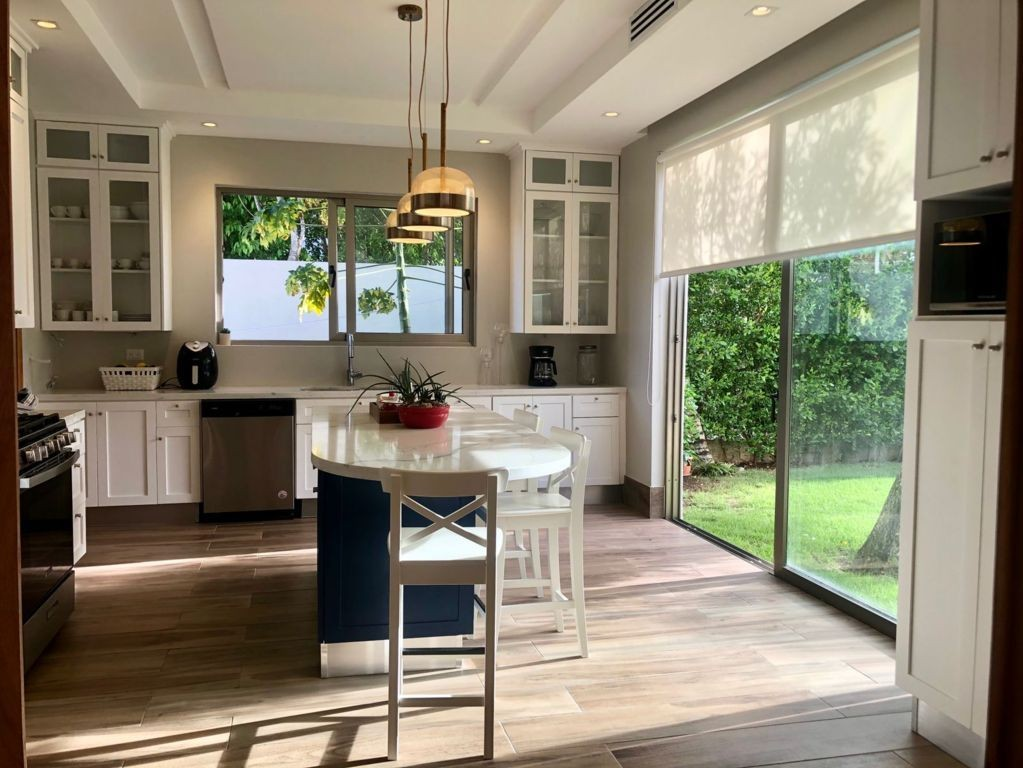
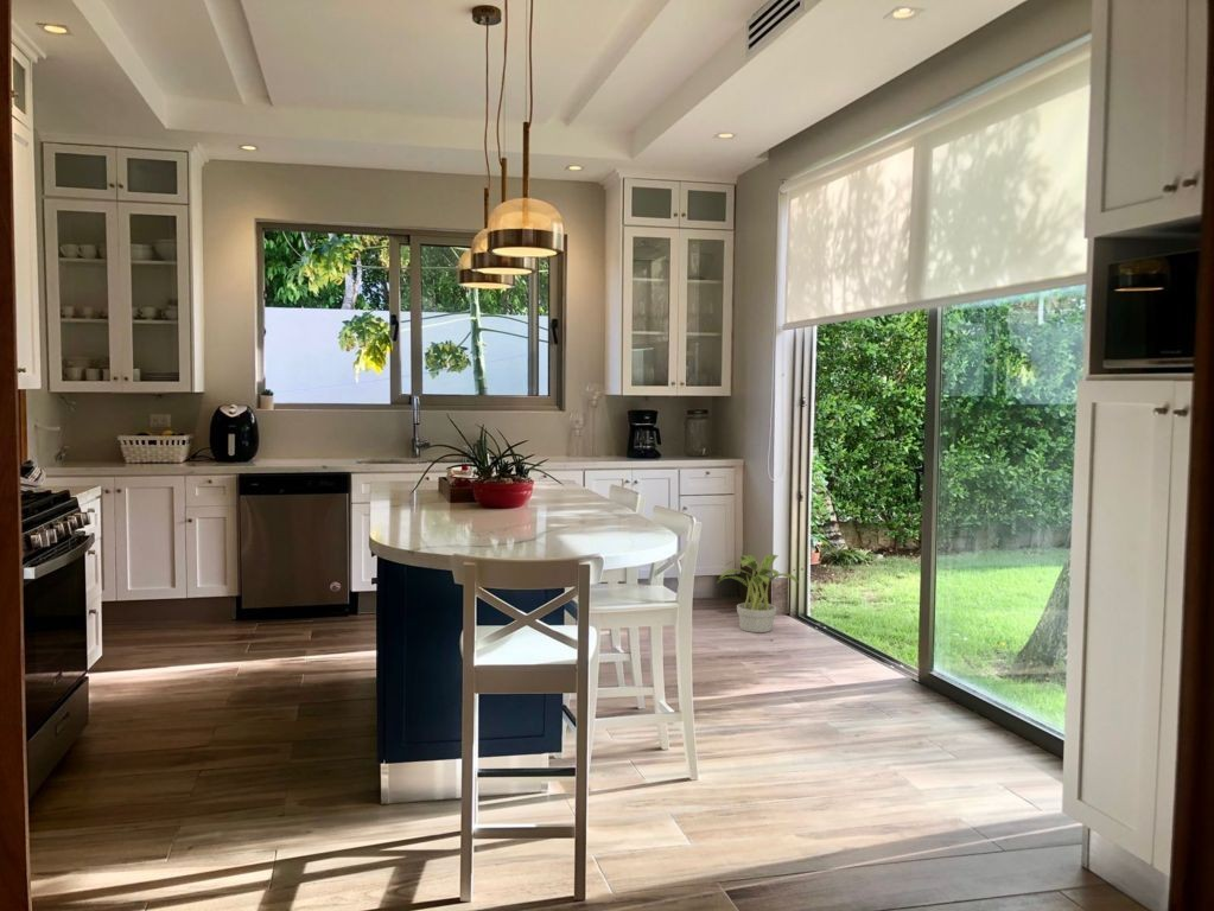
+ potted plant (757, 593)
